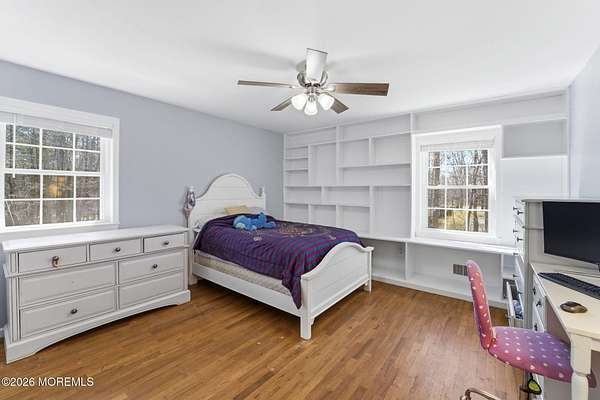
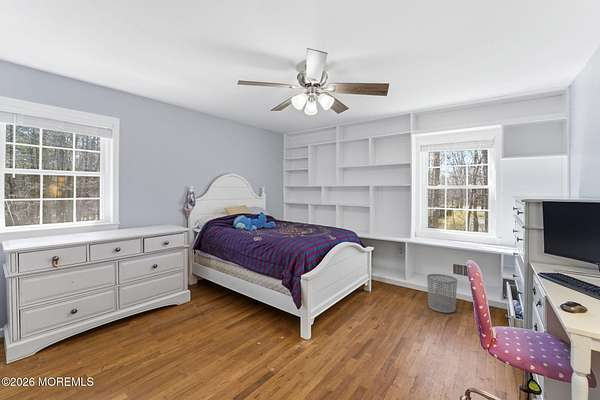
+ waste bin (441, 292)
